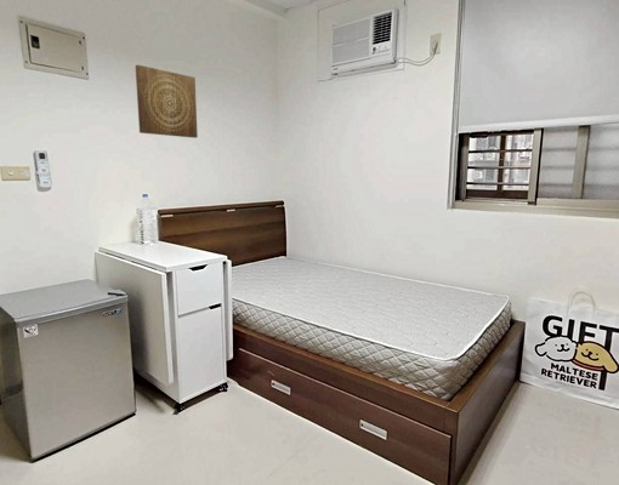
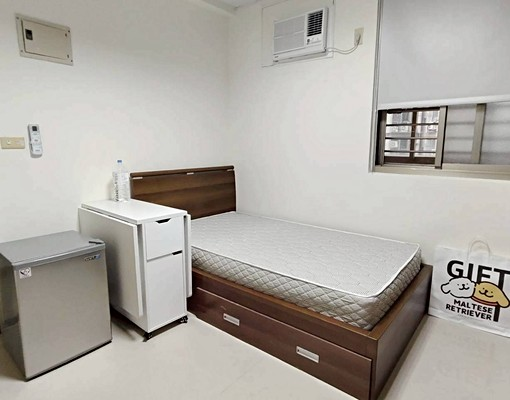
- wall art (167, 103)
